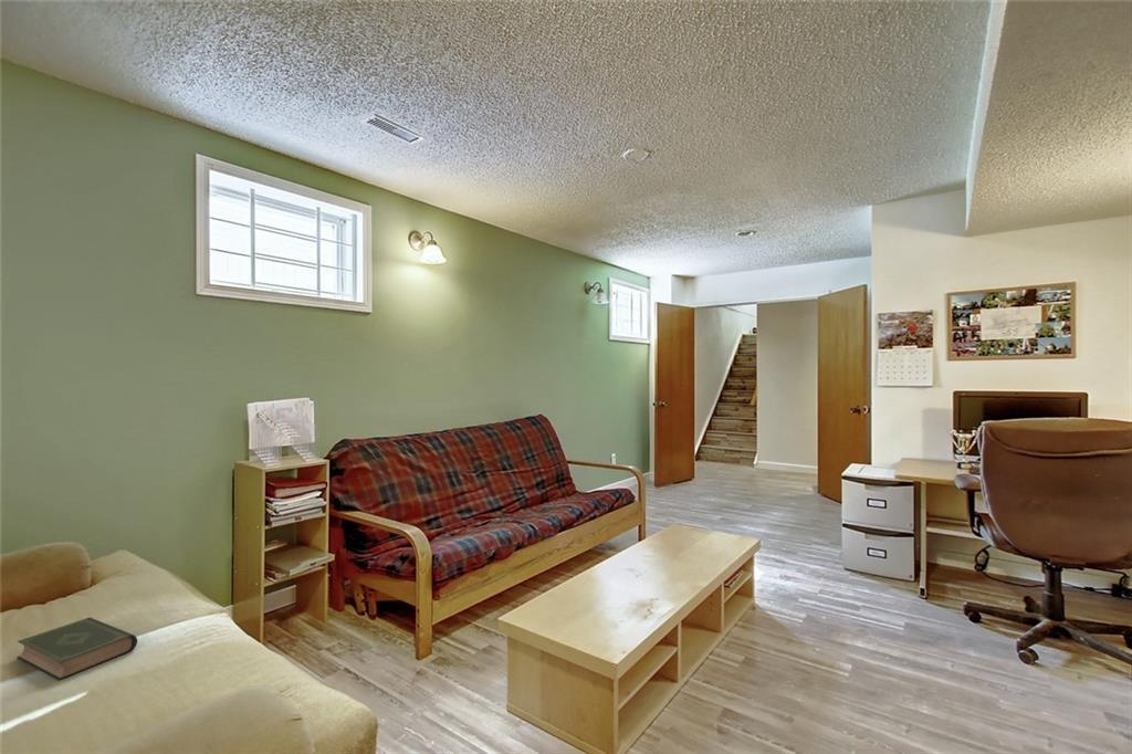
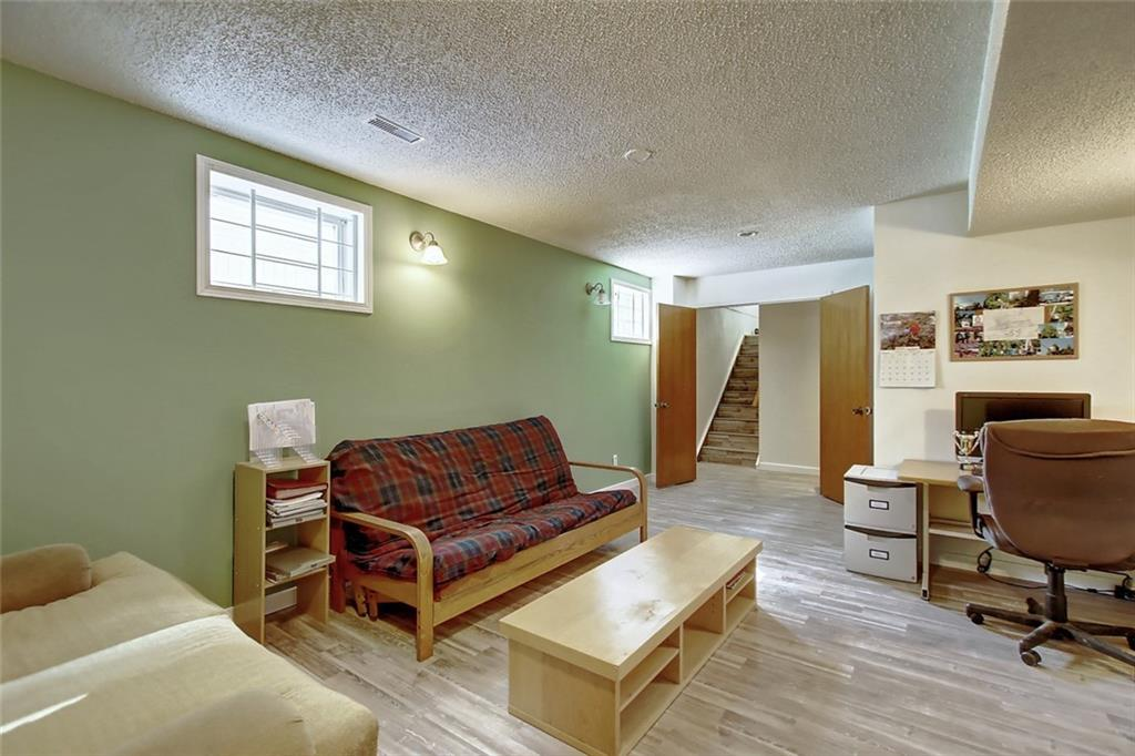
- book (77, 645)
